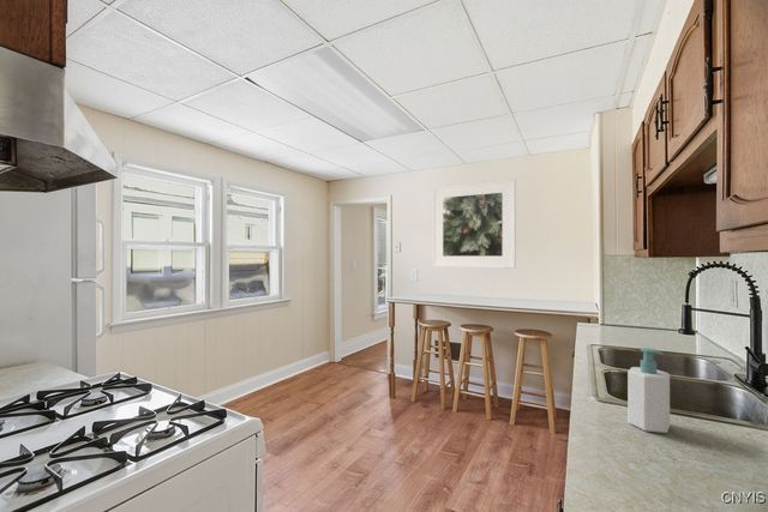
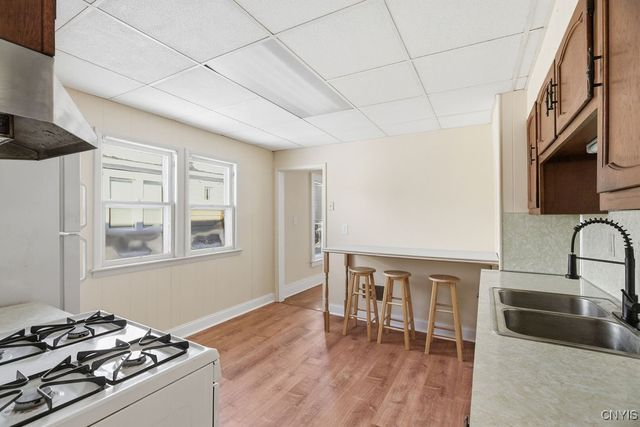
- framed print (470, 225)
- soap bottle (648, 386)
